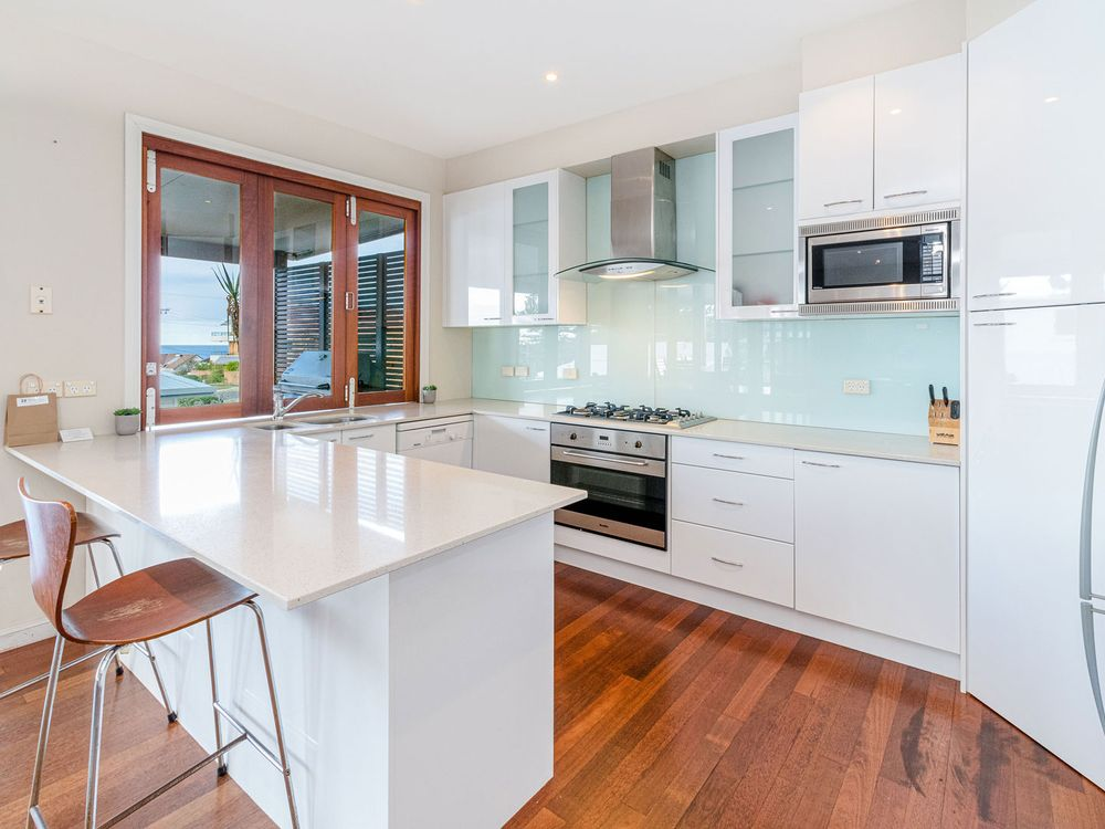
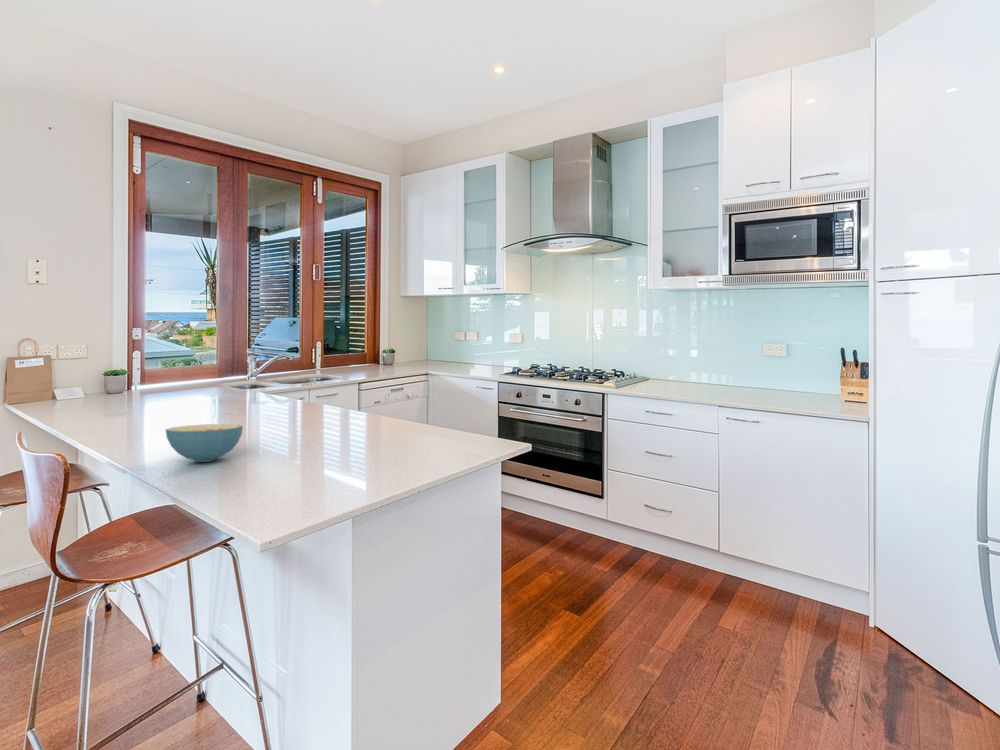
+ cereal bowl (205, 443)
